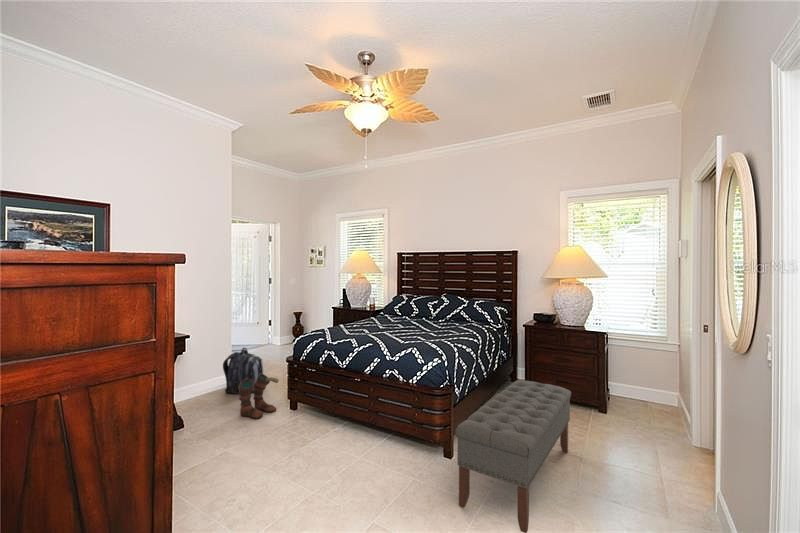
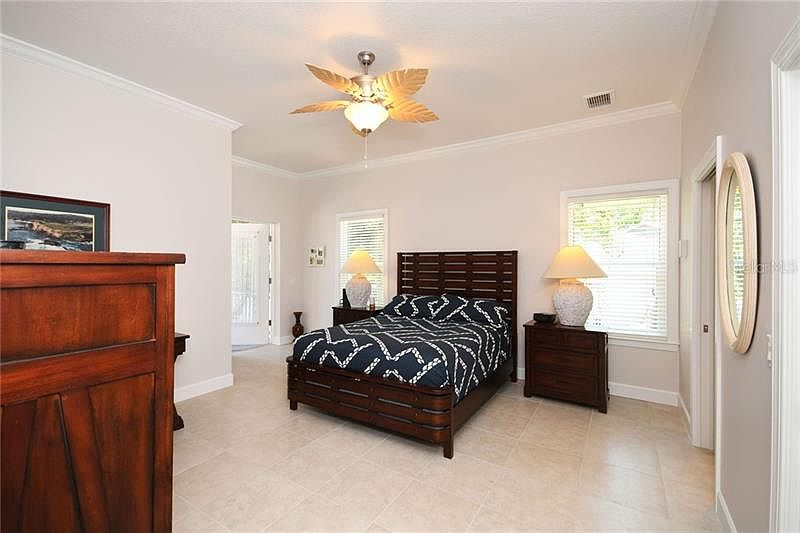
- bench (520, 438)
- boots (260, 393)
- backpack (243, 368)
